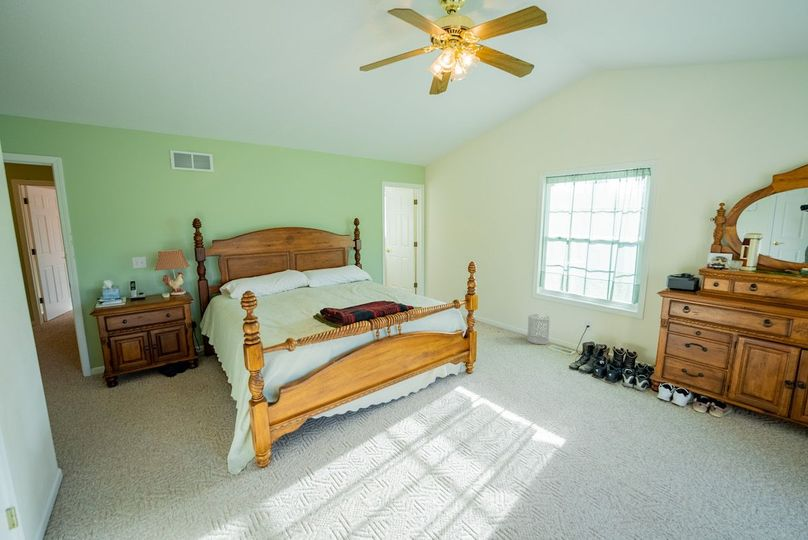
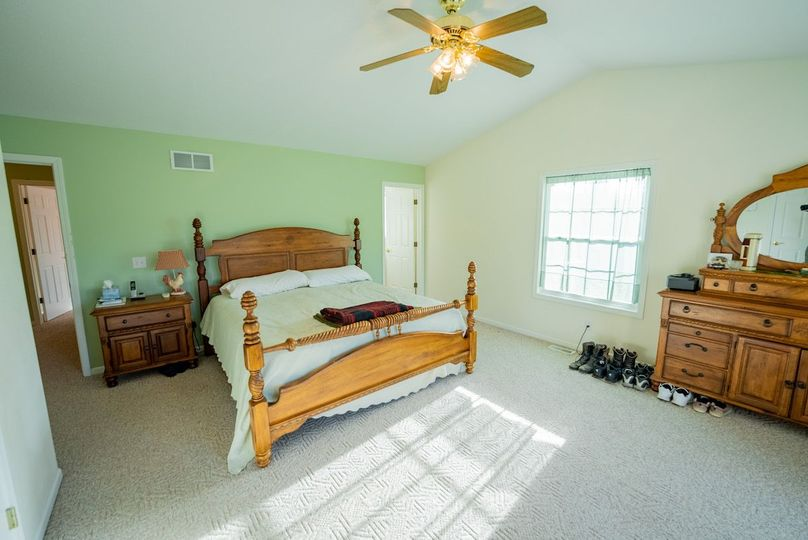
- wastebasket (538, 328)
